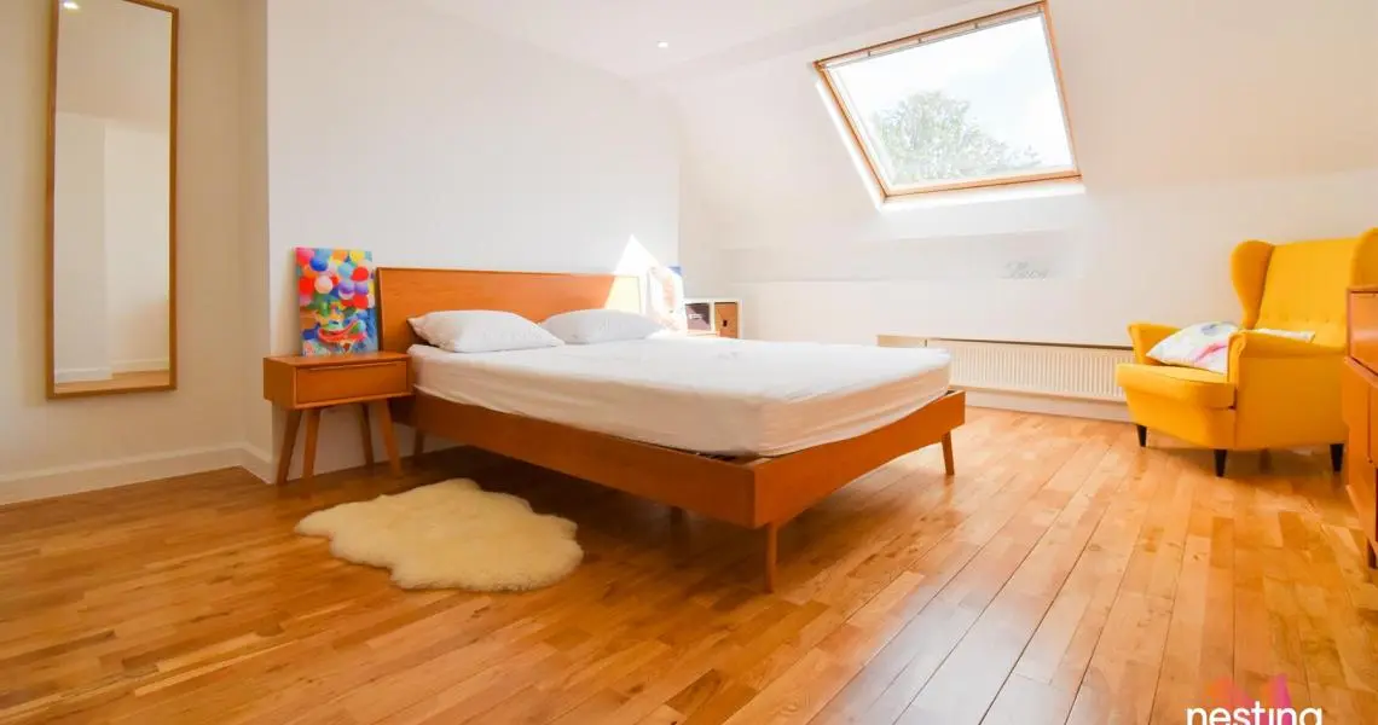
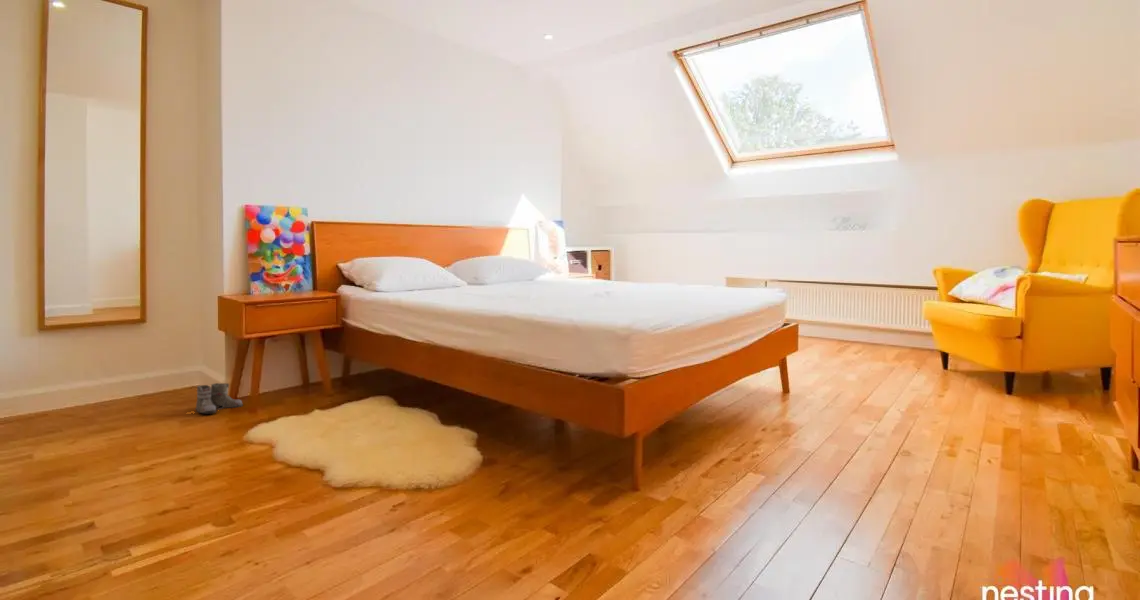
+ boots (215, 397)
